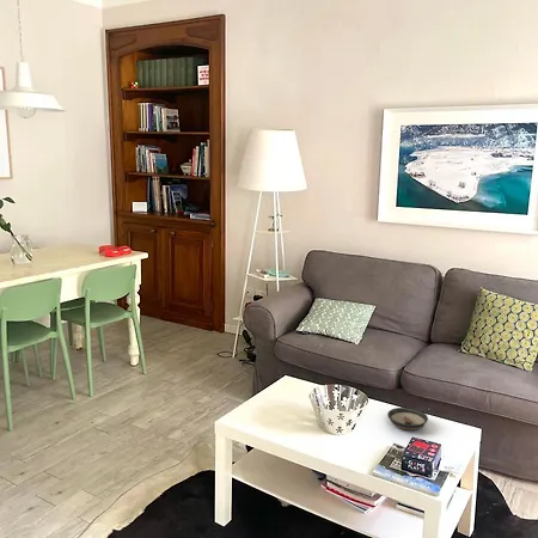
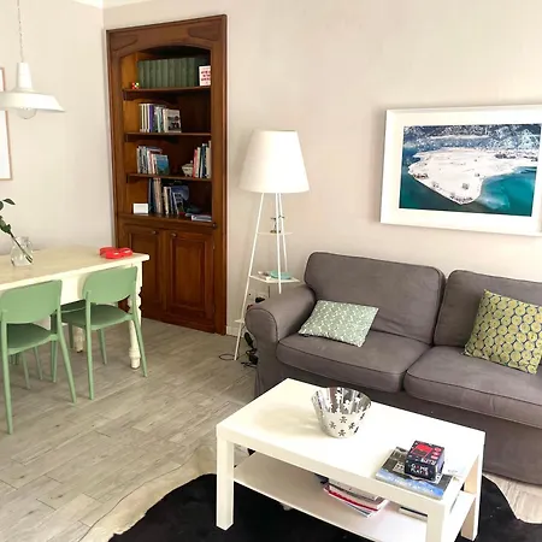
- saucer (406, 420)
